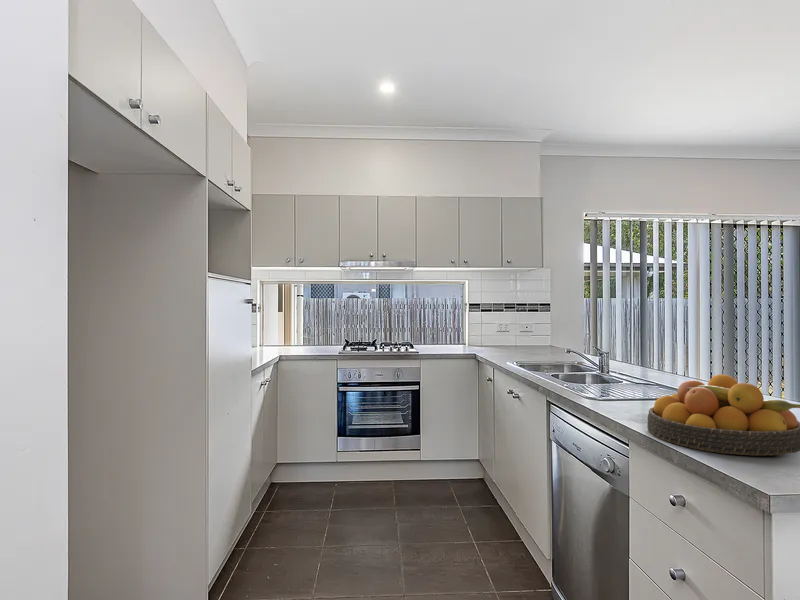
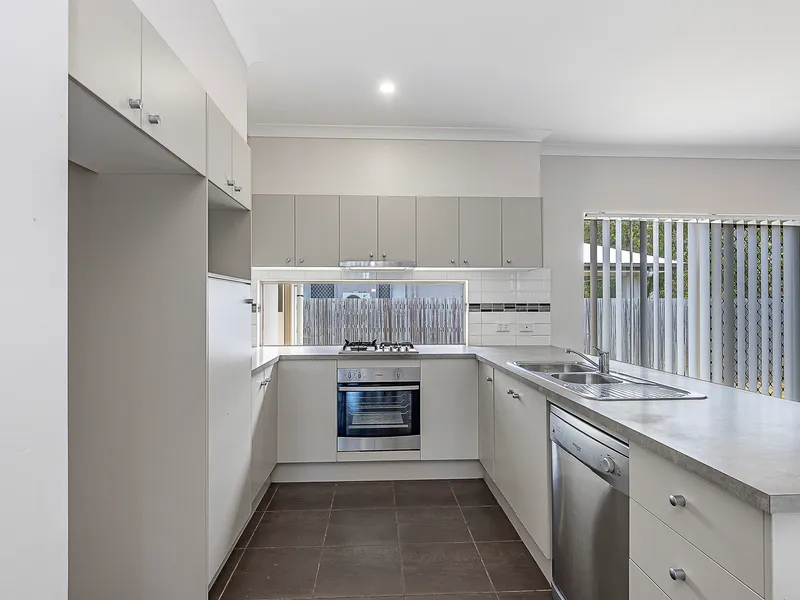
- fruit bowl (720, 408)
